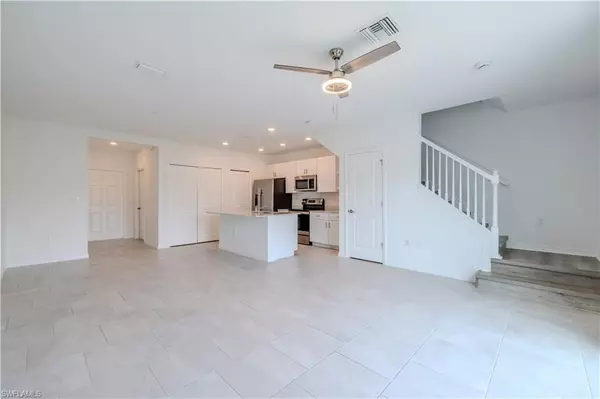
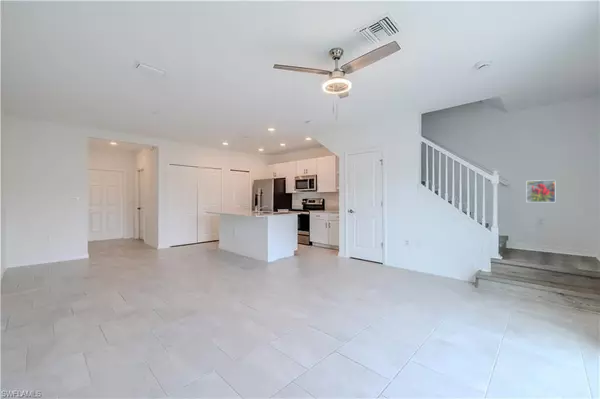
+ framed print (540, 191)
